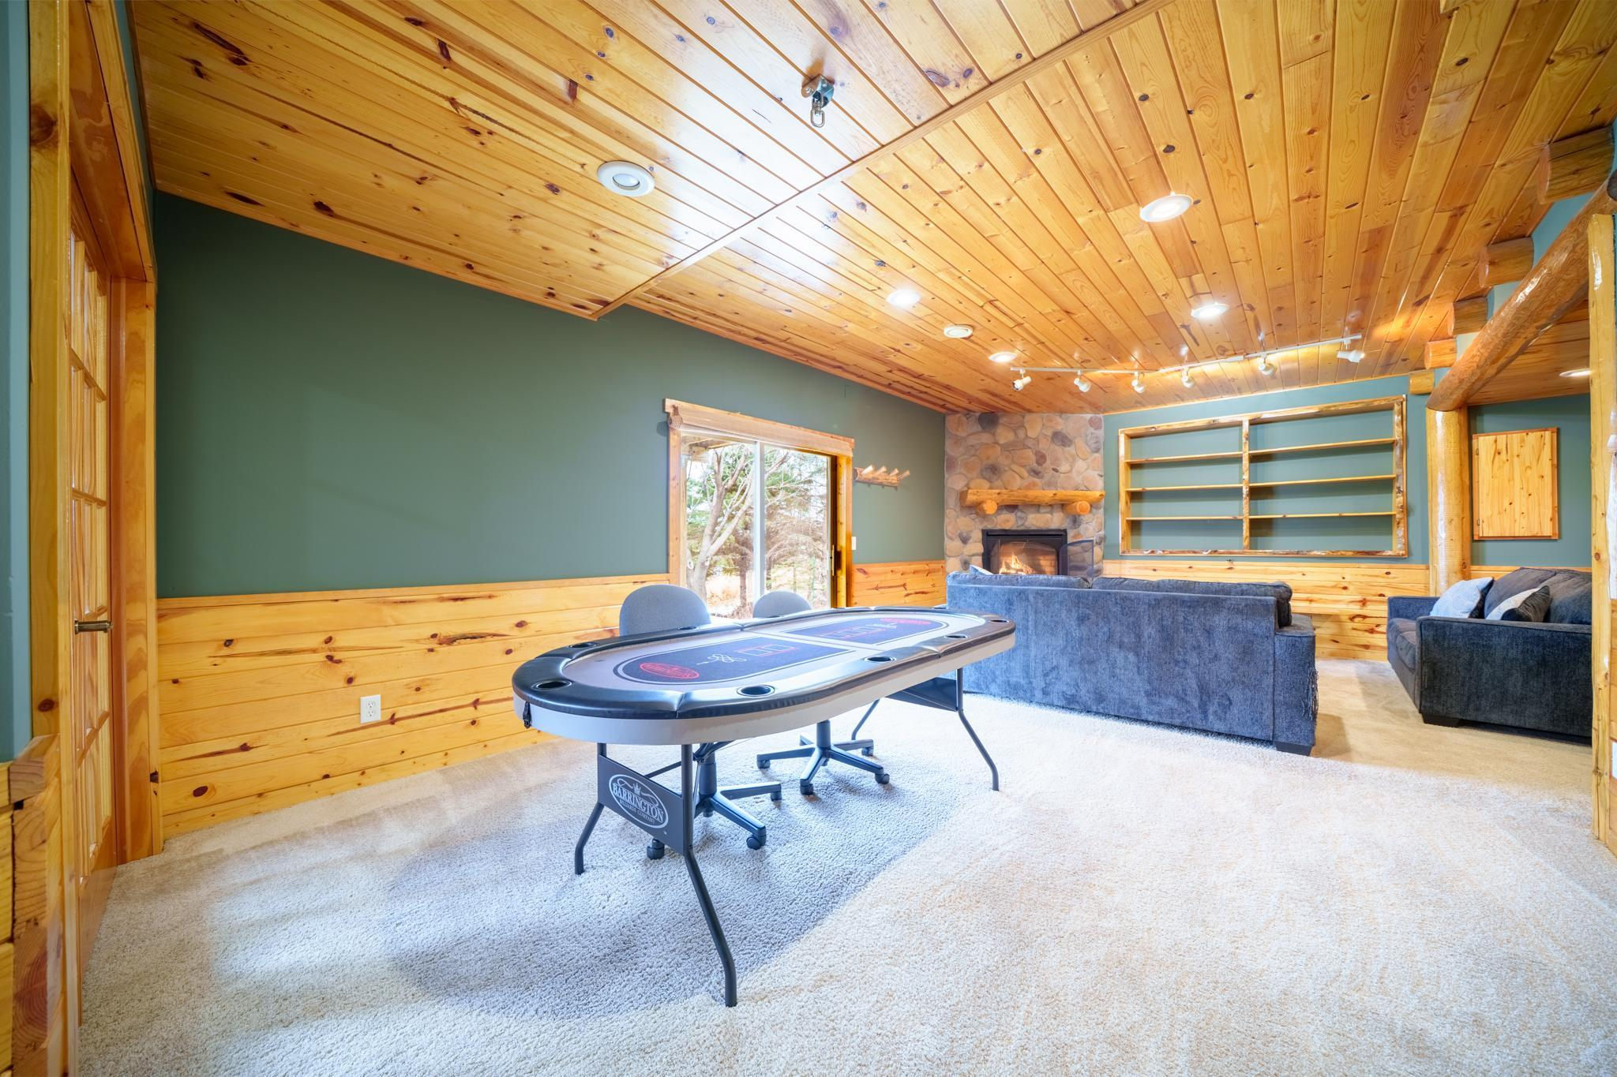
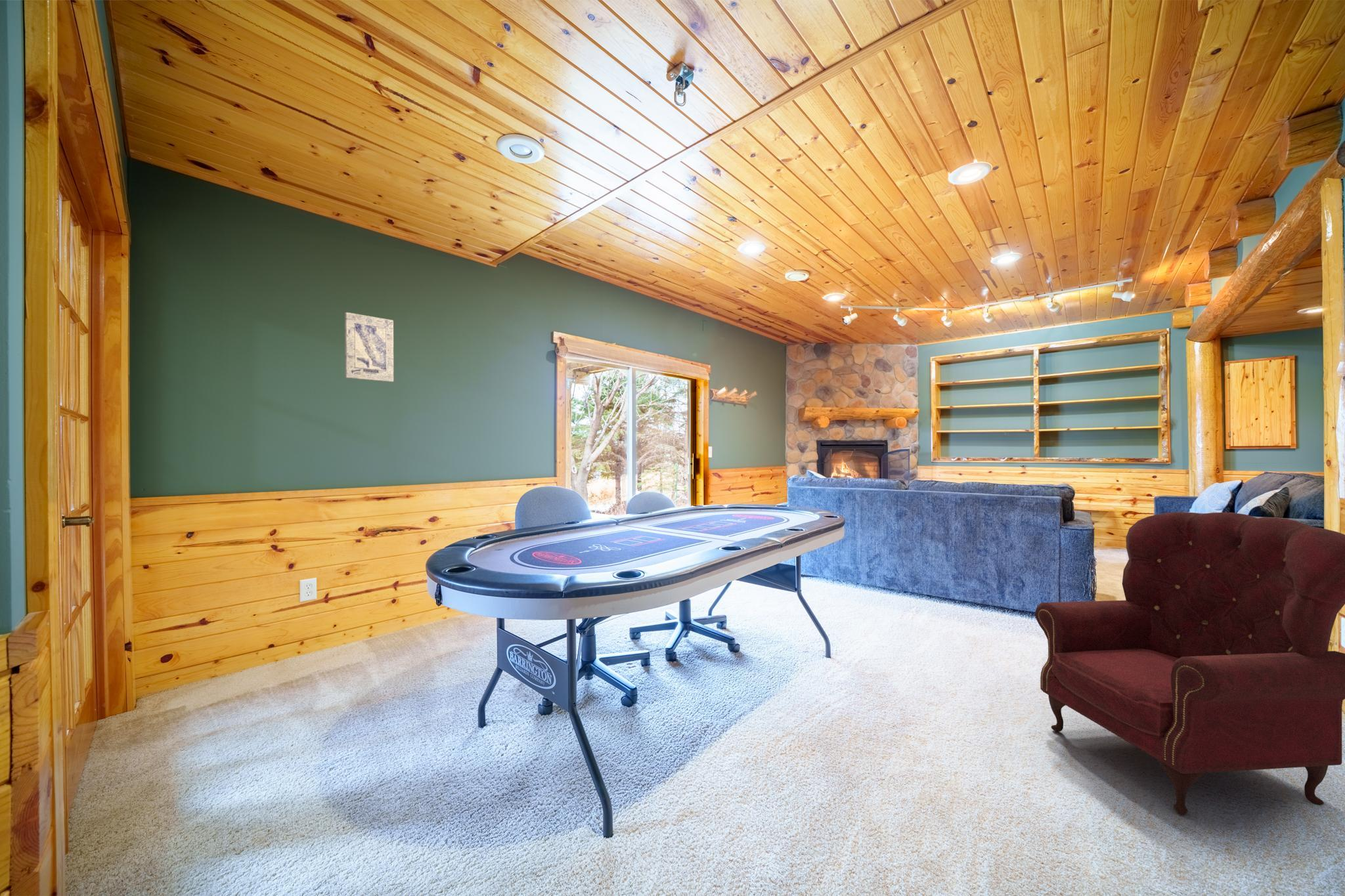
+ wall art (370, 348)
+ armchair (1185, 639)
